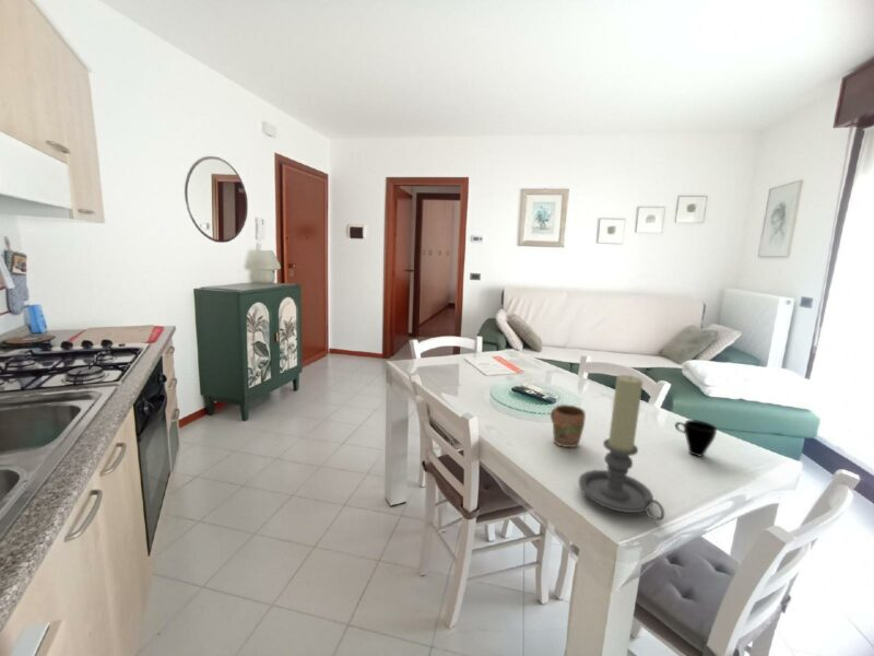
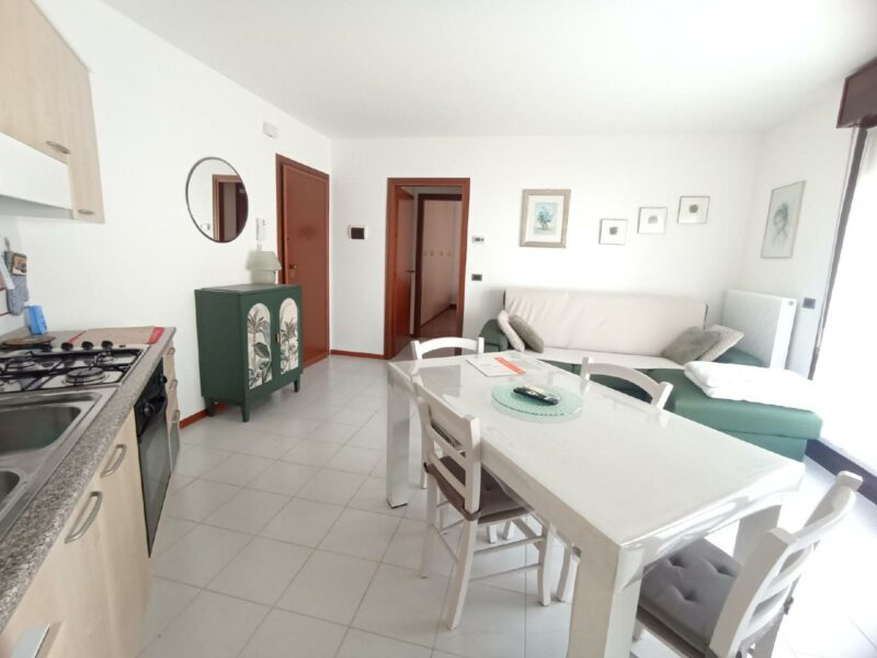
- mug (567, 425)
- candle holder (628, 441)
- cup (693, 437)
